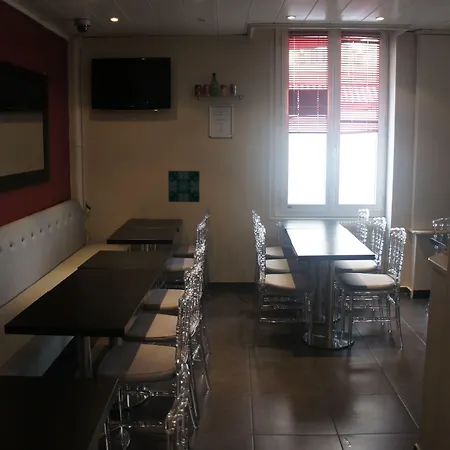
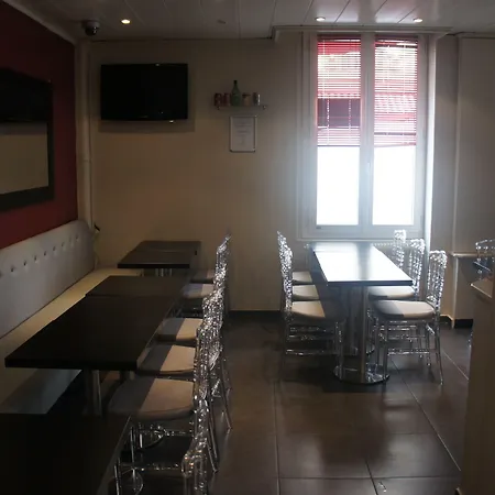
- wall art (184, 186)
